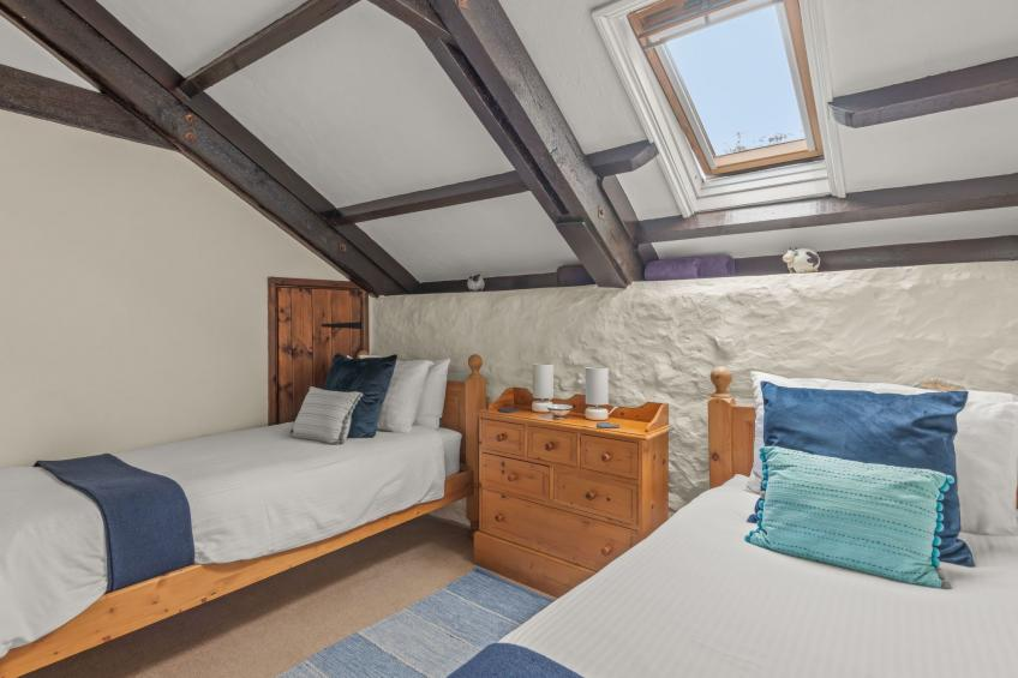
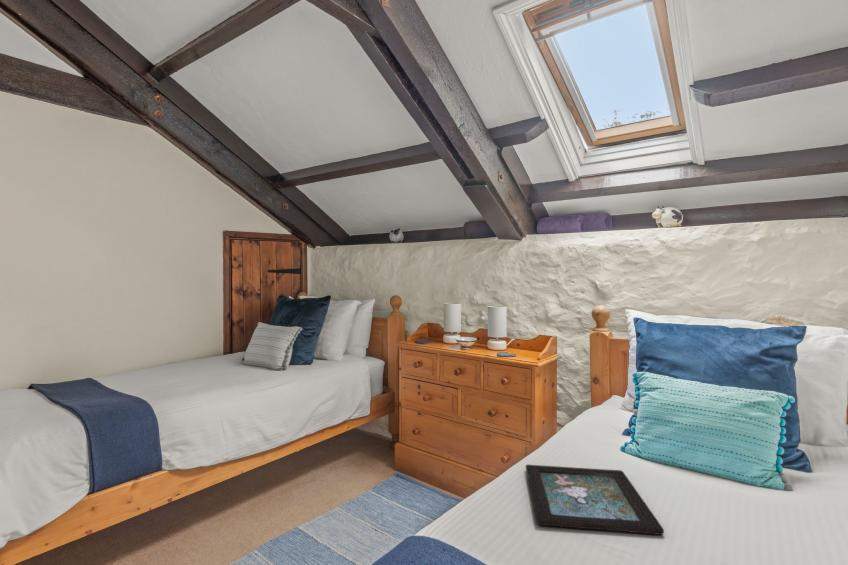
+ decorative tray (584, 494)
